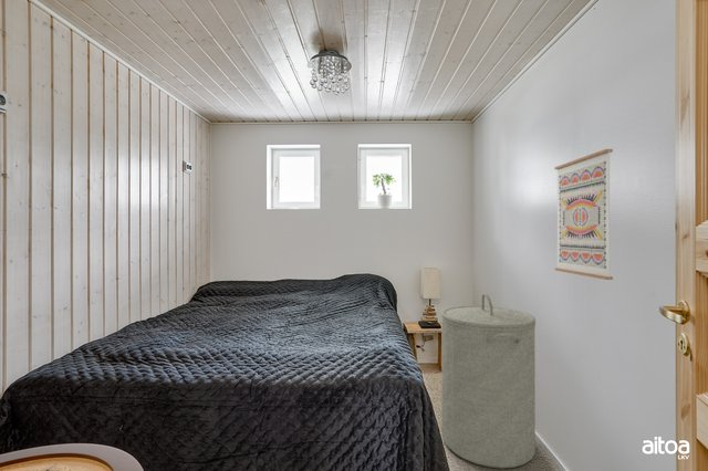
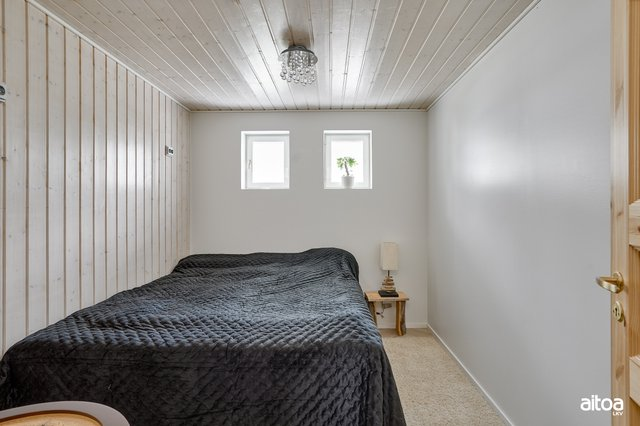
- wall art (580, 217)
- laundry hamper (486, 367)
